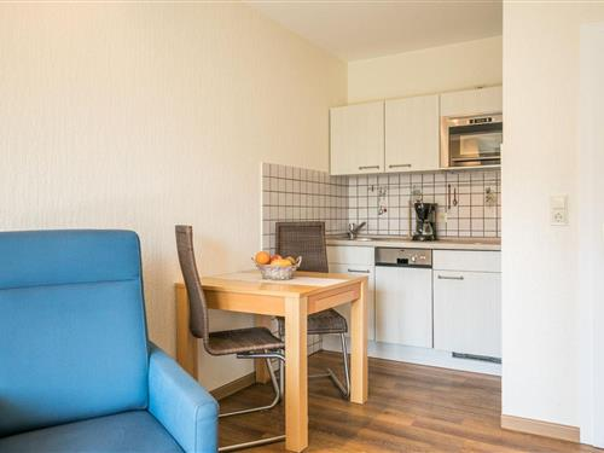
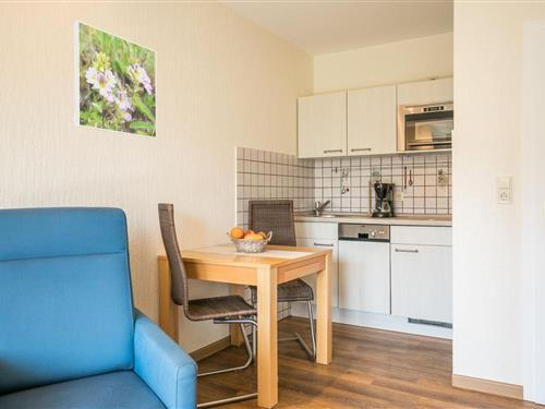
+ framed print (119, 85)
